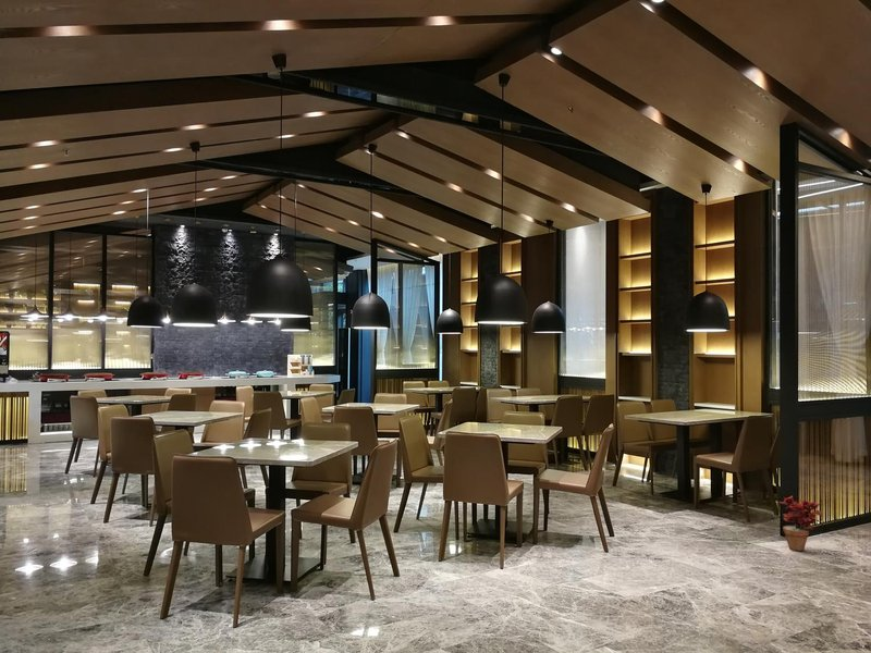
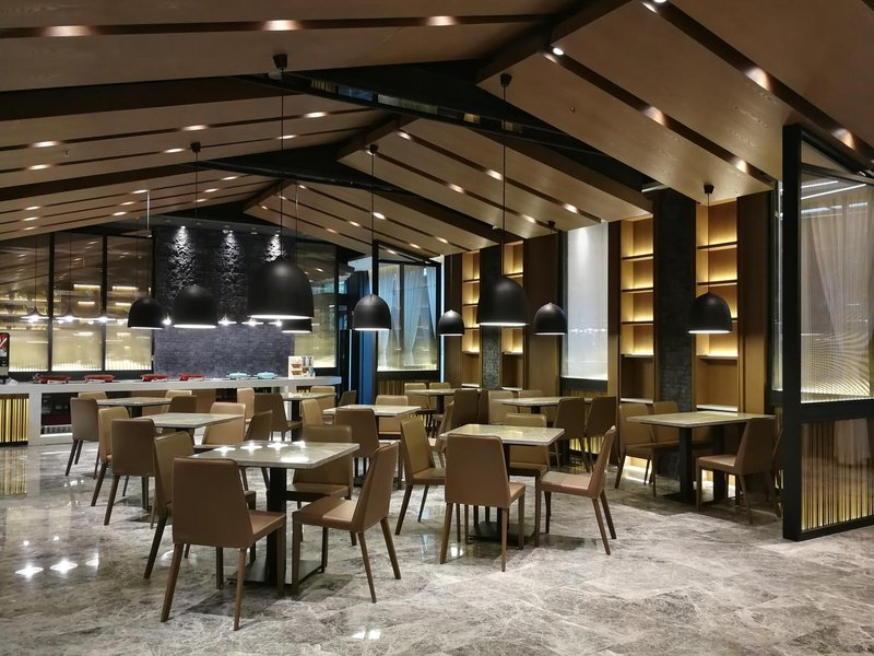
- potted plant (799, 523)
